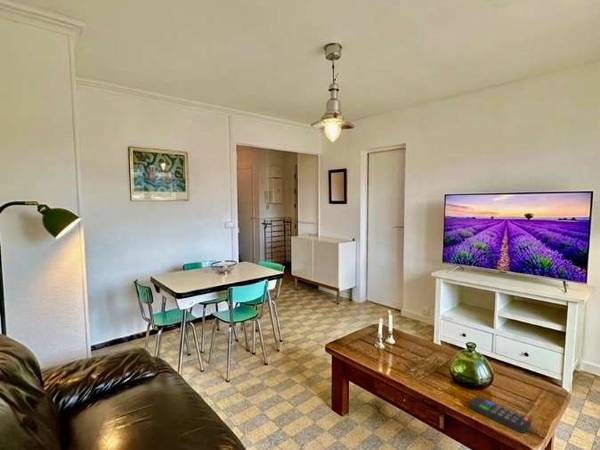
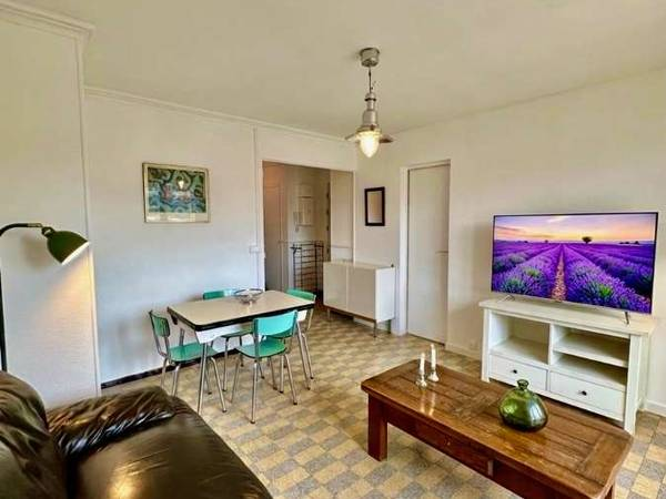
- remote control (498, 412)
